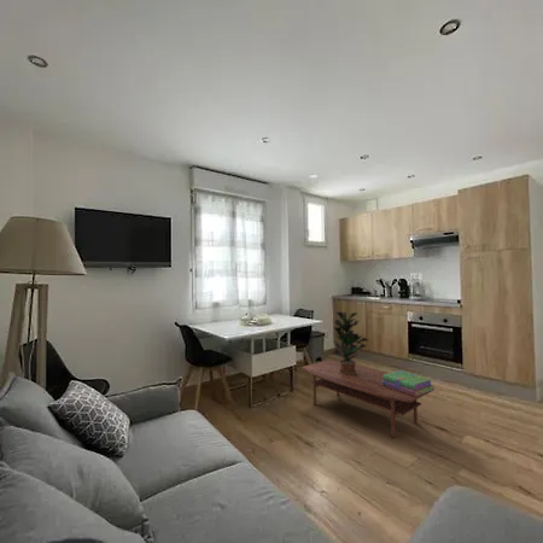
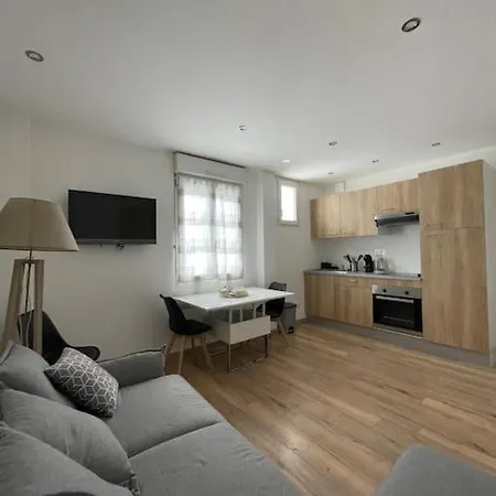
- stack of books (407, 381)
- potted plant (350, 341)
- coffee table (361, 393)
